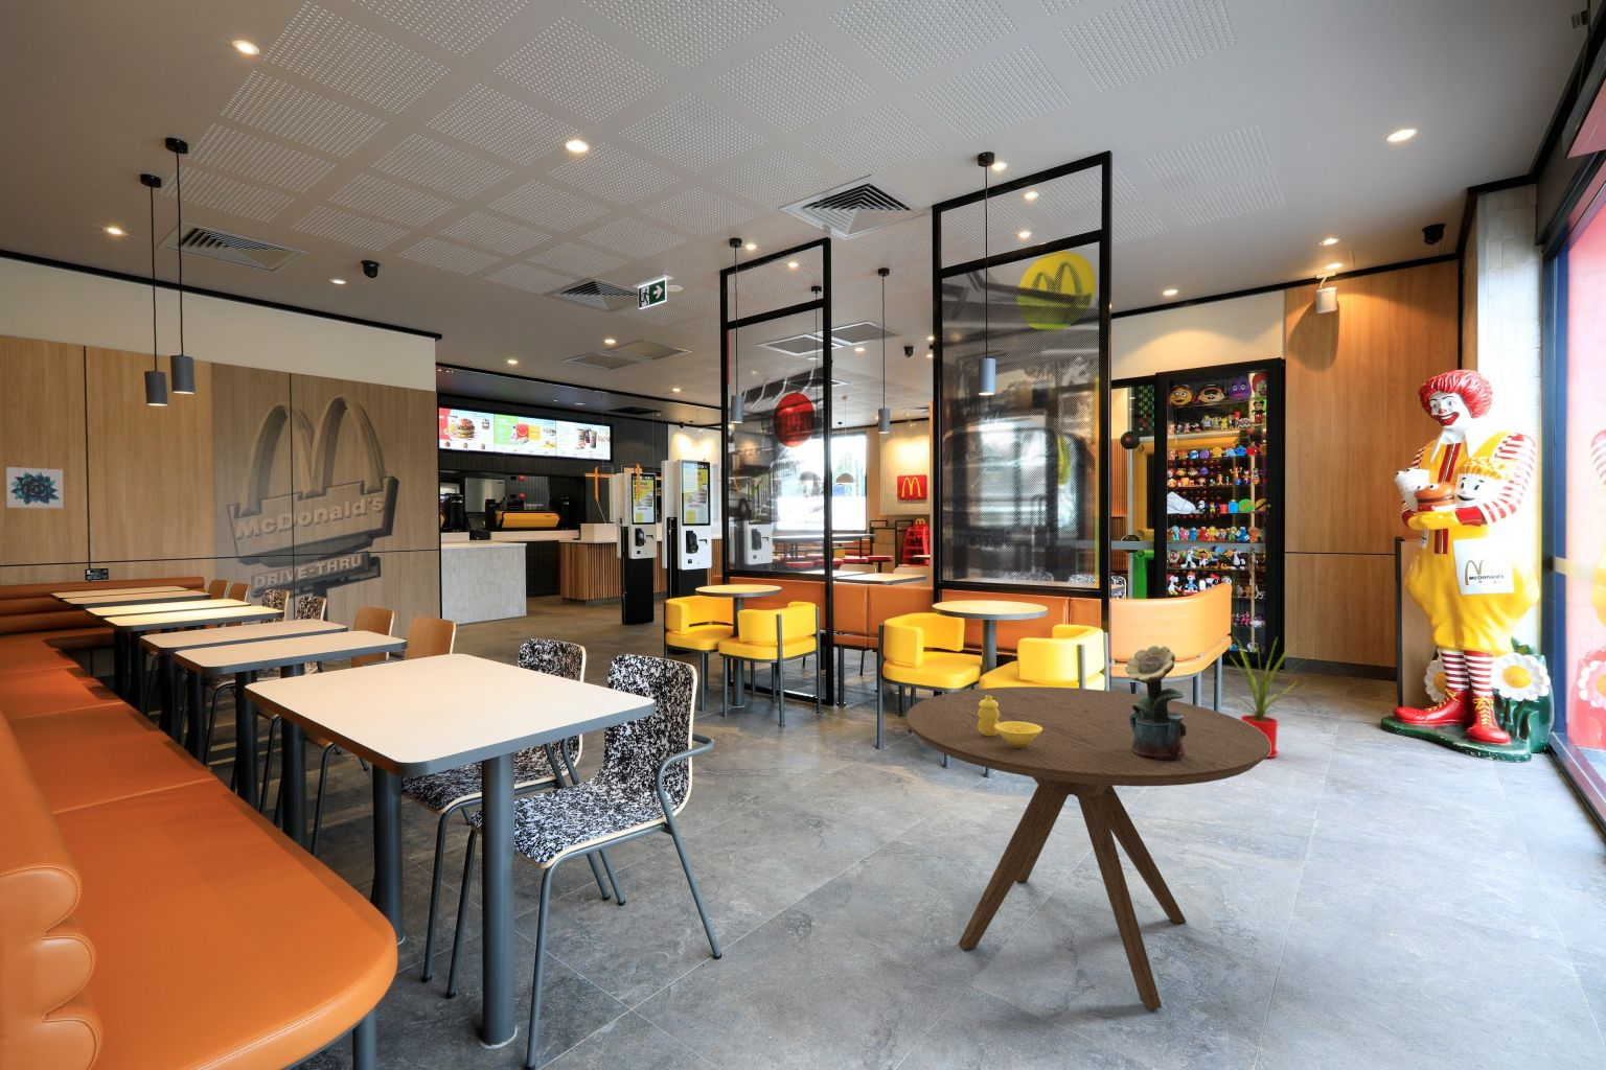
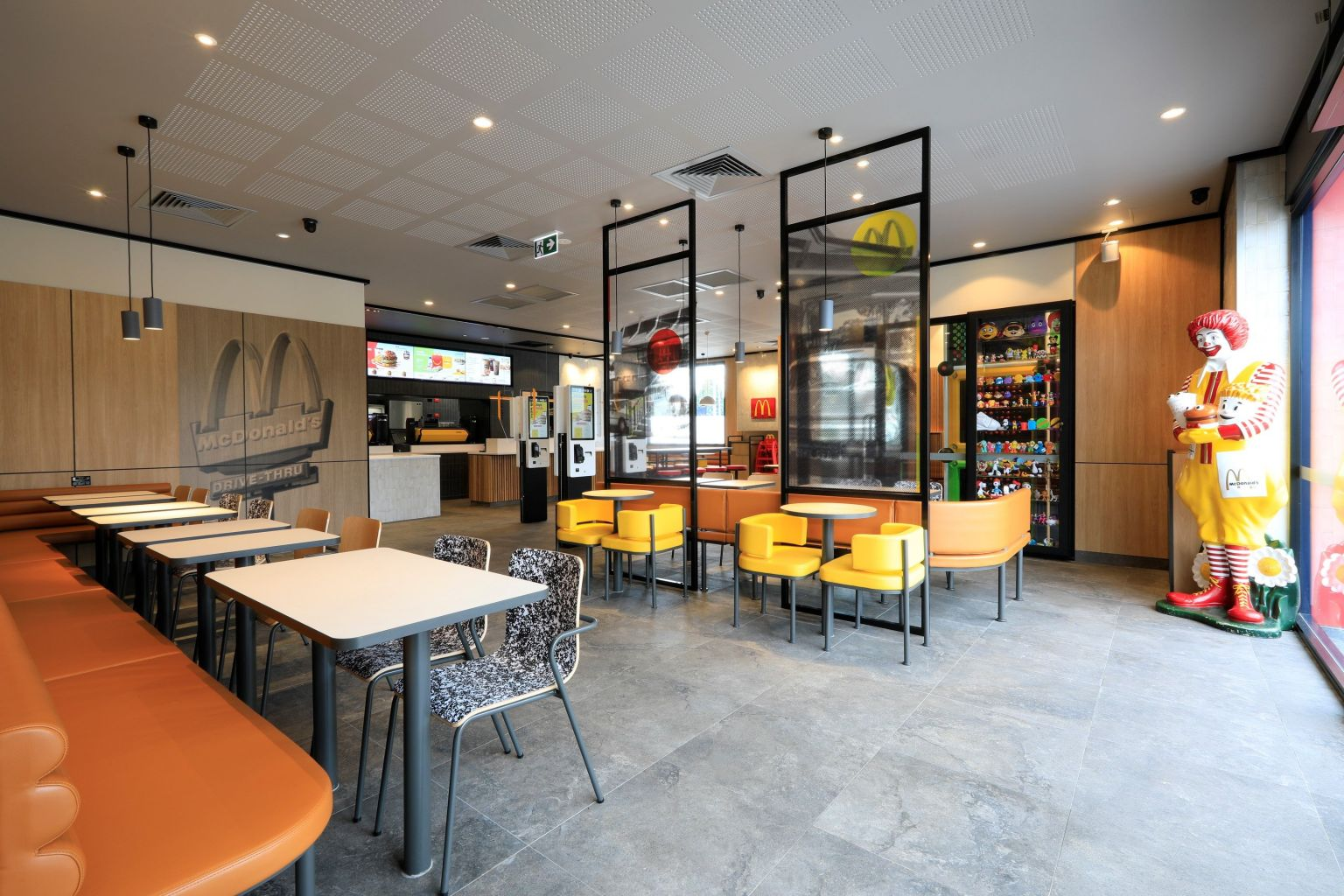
- wall art (35, 488)
- condiment set (1006, 722)
- dining table (1085, 824)
- potted flower (1156, 699)
- house plant (1257, 696)
